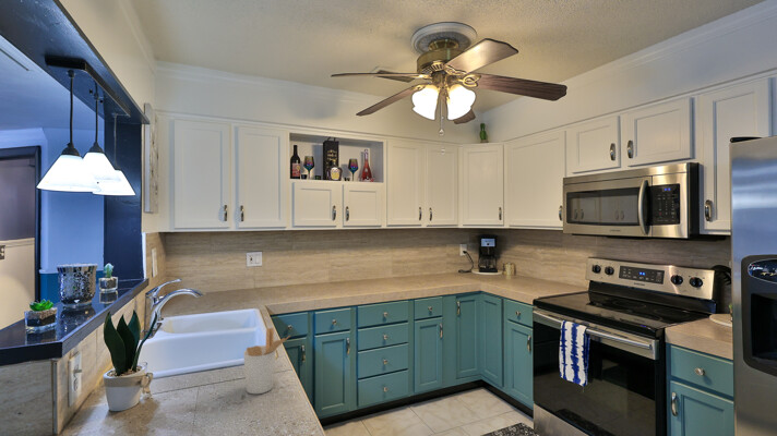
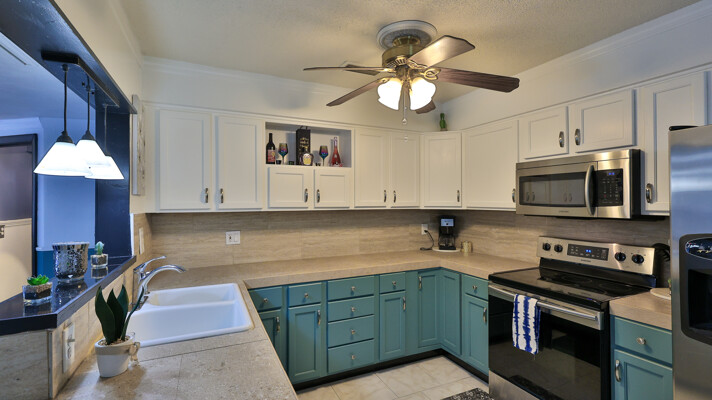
- utensil holder (266, 361)
